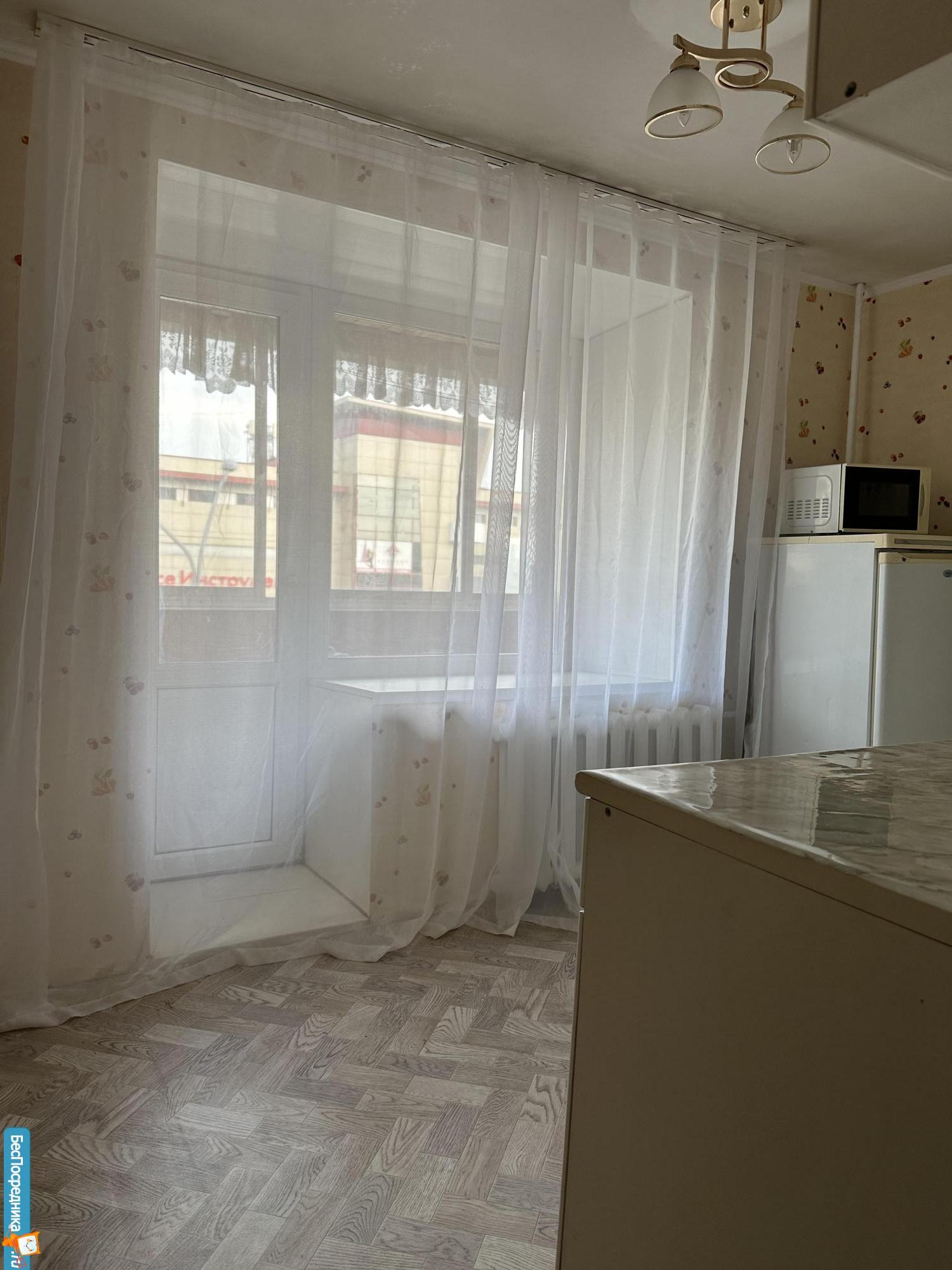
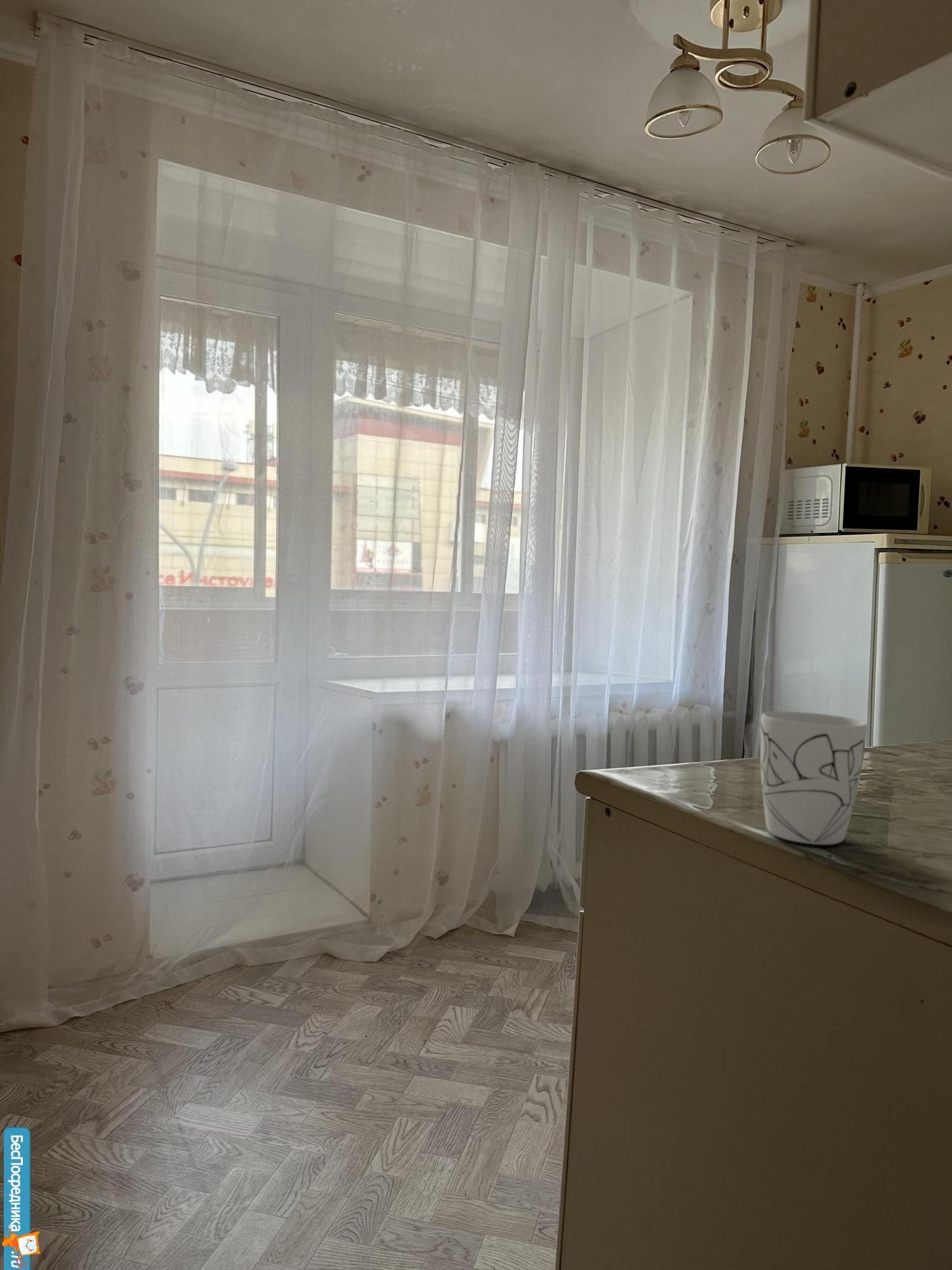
+ mug (805, 773)
